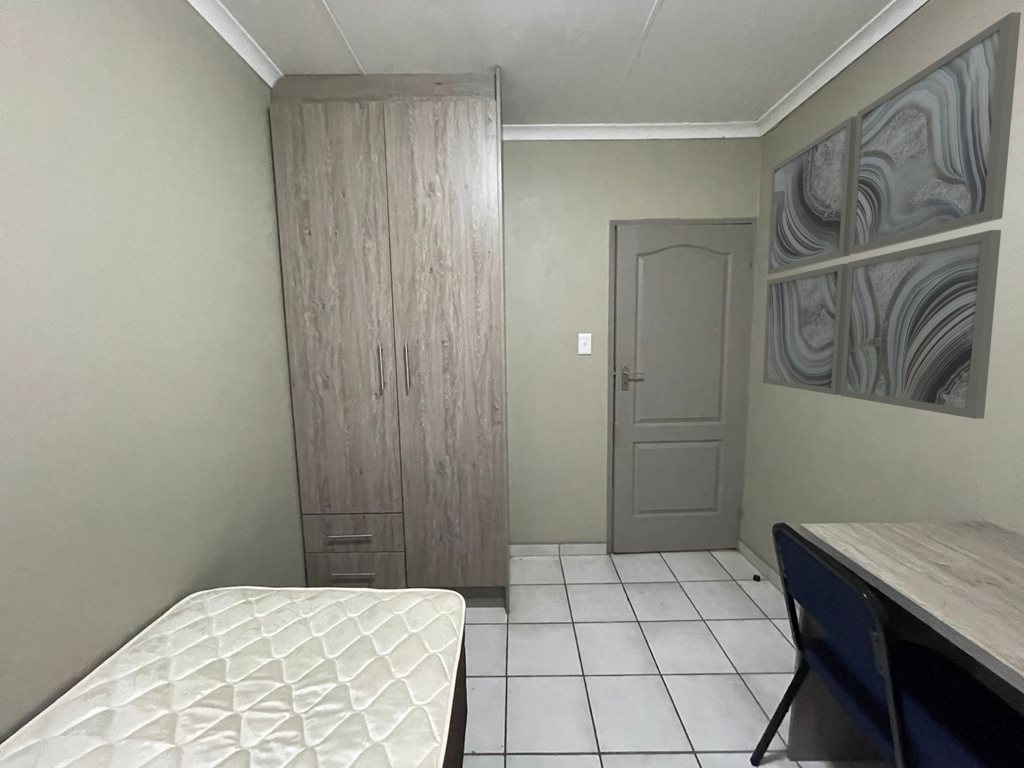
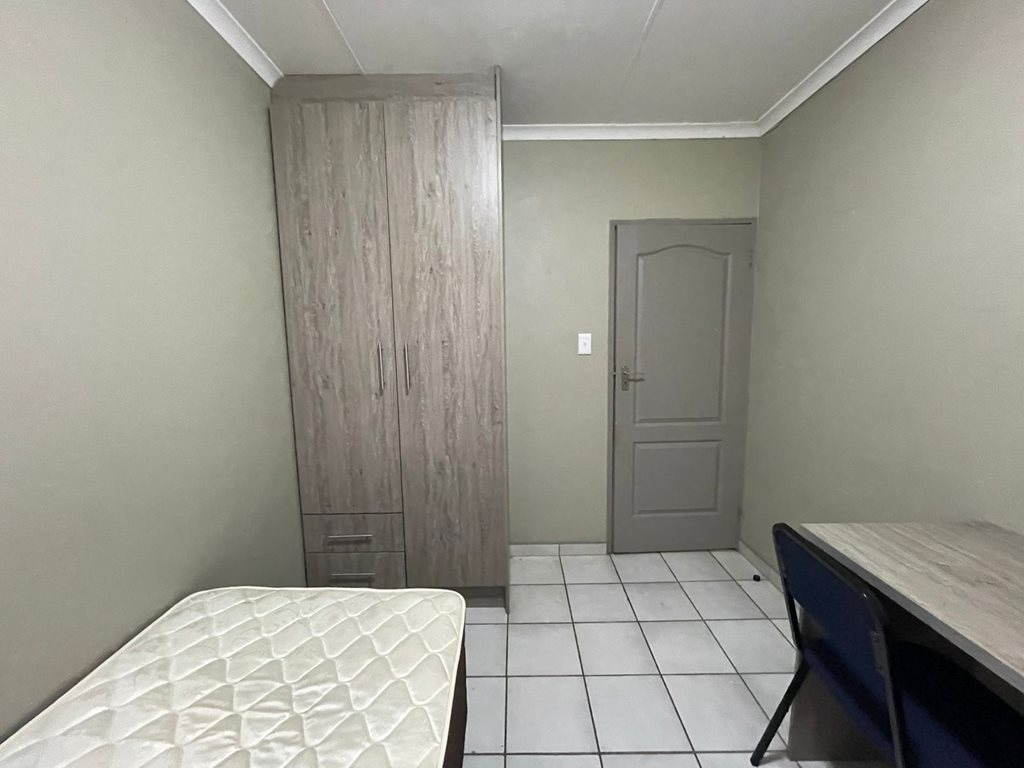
- wall art (849, 255)
